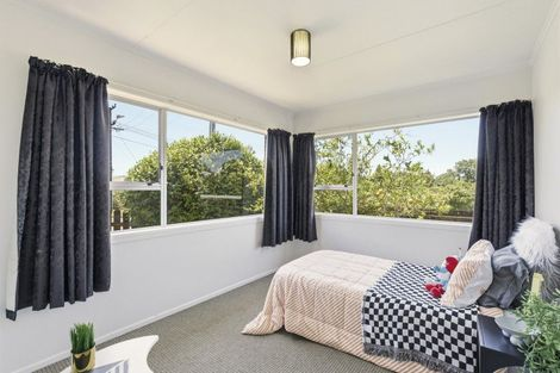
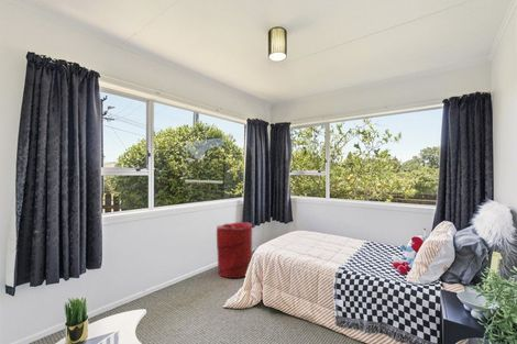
+ laundry hamper (234, 247)
